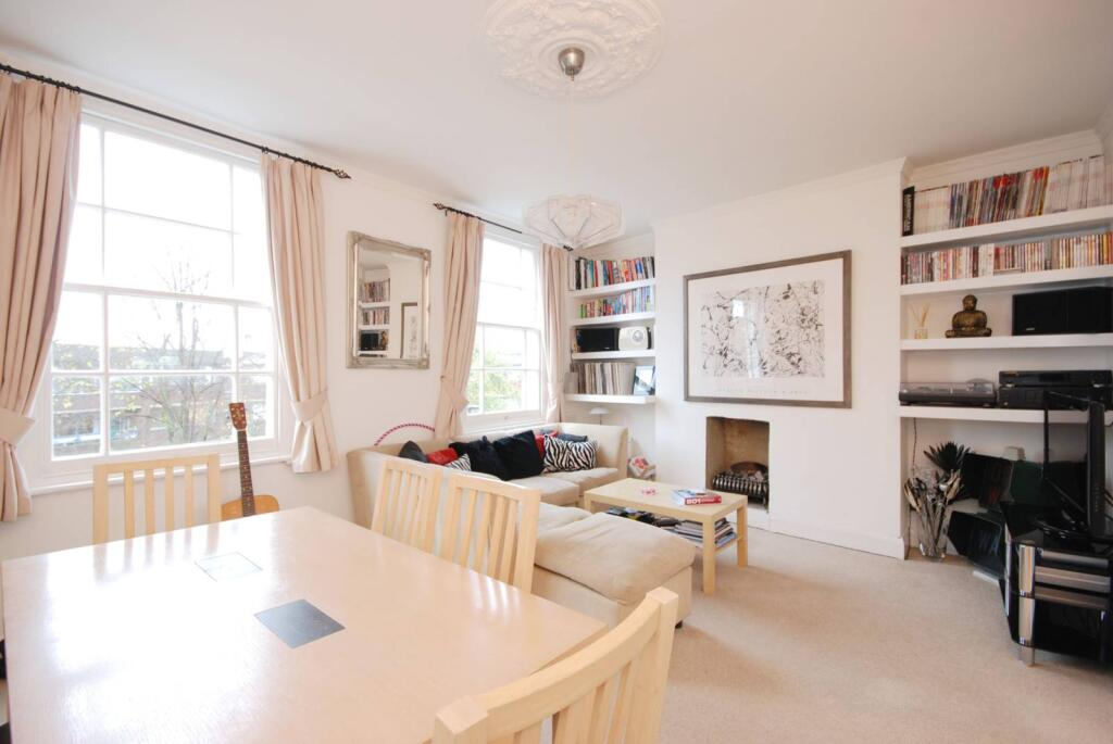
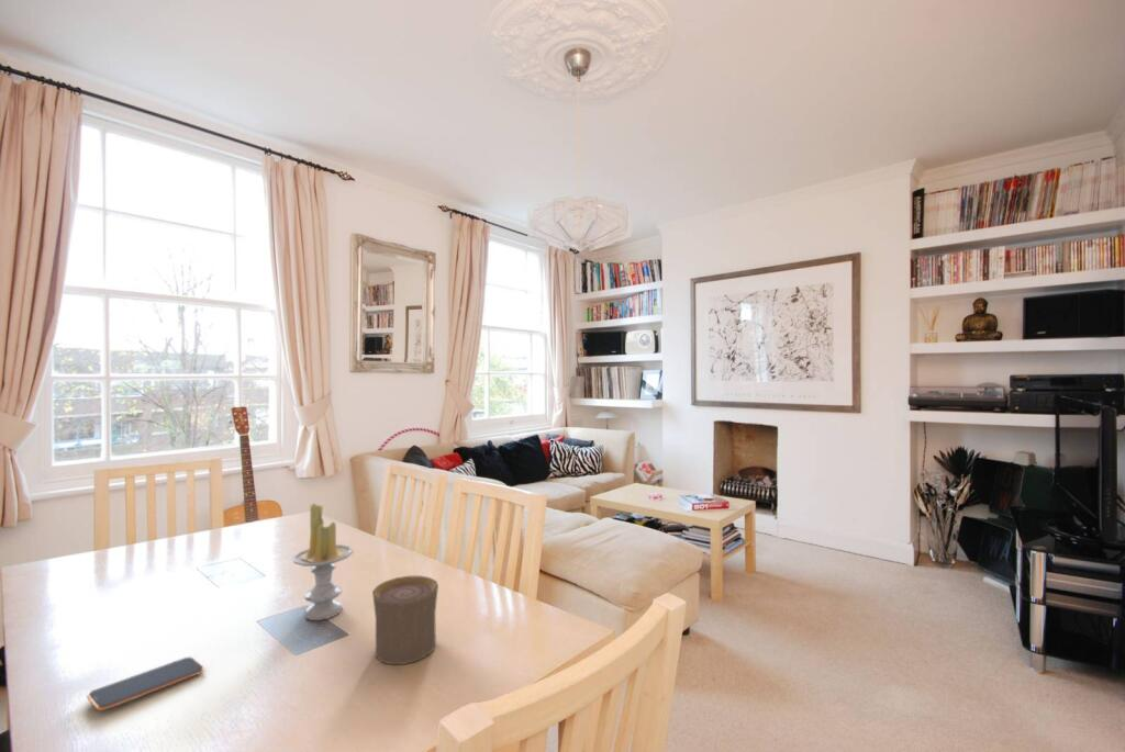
+ cup (405, 617)
+ candle (323, 558)
+ smartphone (148, 681)
